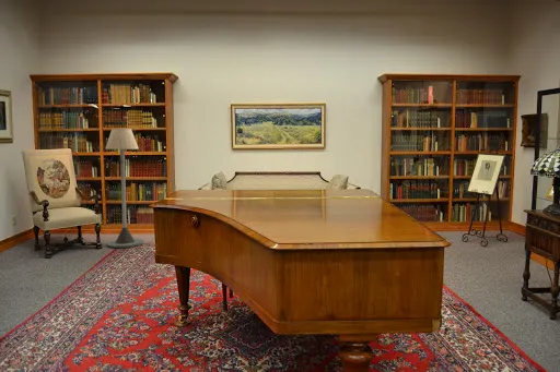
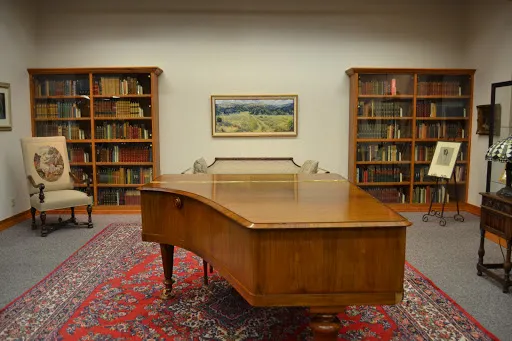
- floor lamp (122, 187)
